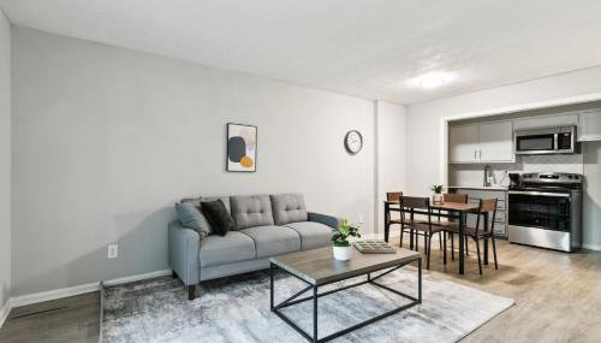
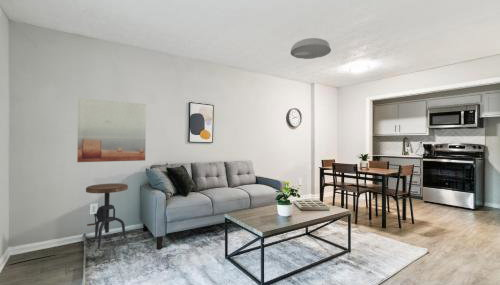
+ side table (107, 213)
+ ceiling light (310, 47)
+ wall art (113, 131)
